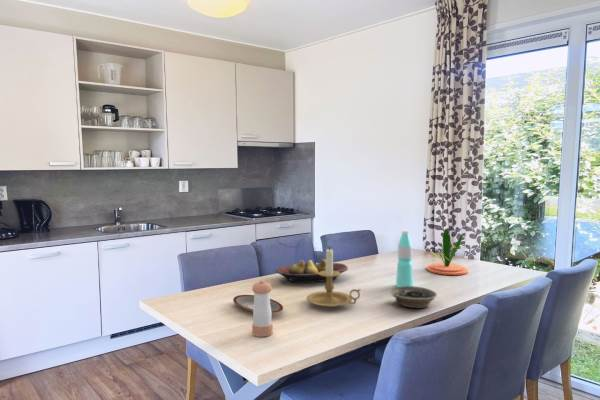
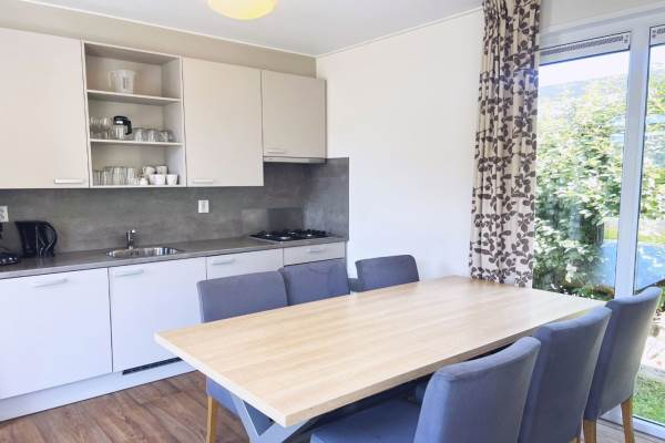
- plate (253, 305)
- bowl (412, 297)
- pepper shaker (262, 306)
- fruit bowl (312, 269)
- plant (448, 248)
- candle holder (329, 275)
- water bottle (404, 258)
